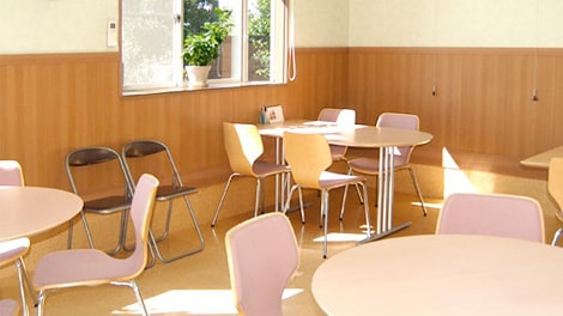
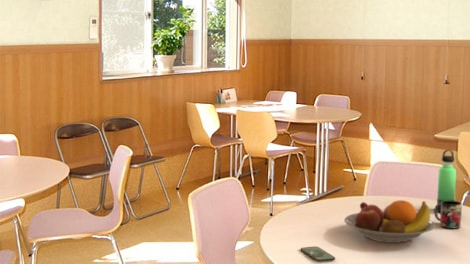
+ fruit bowl (389, 218)
+ smartphone (317, 253)
+ thermos bottle (446, 180)
+ mug (447, 213)
